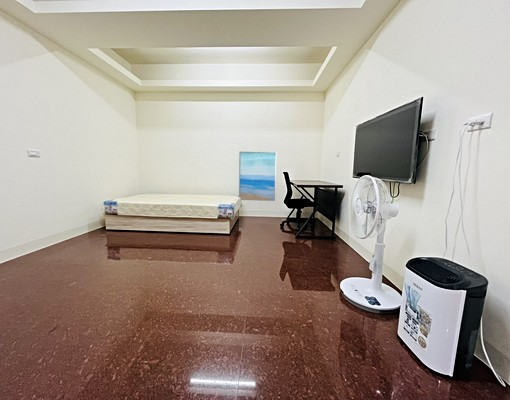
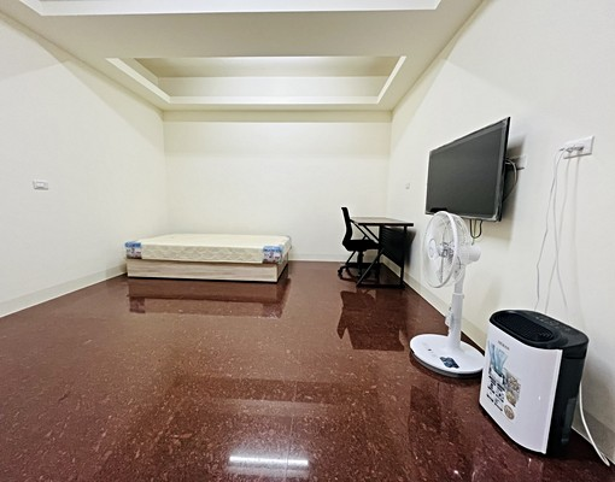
- wall art (257, 176)
